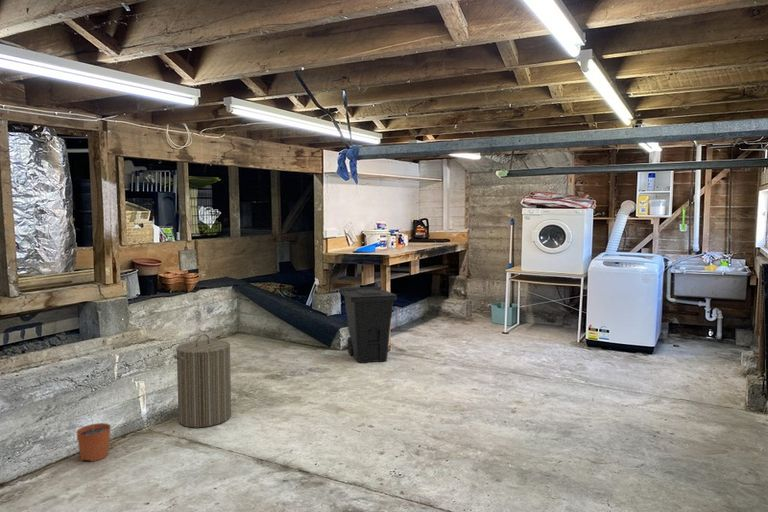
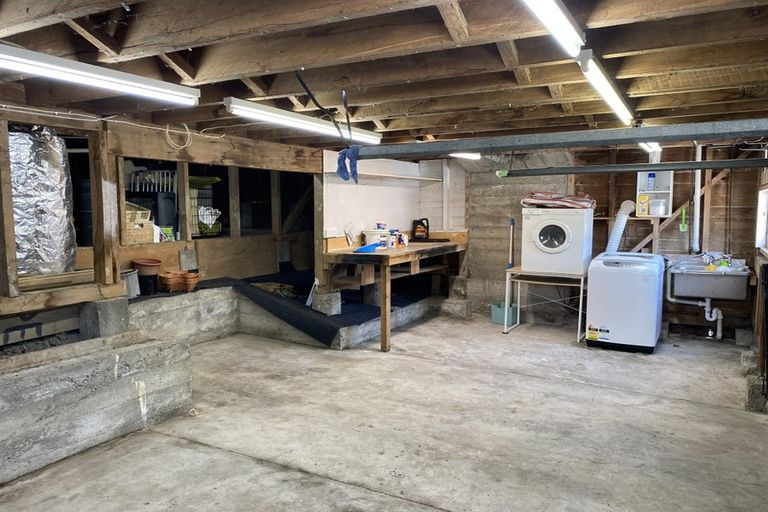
- trash can (367, 323)
- laundry hamper (204, 376)
- plant pot (93, 435)
